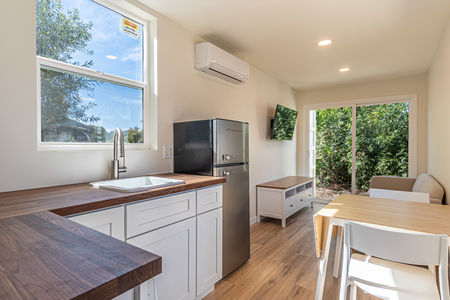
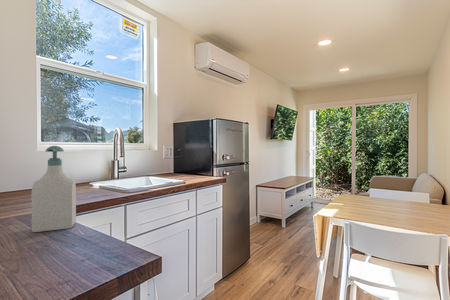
+ soap bottle (54, 186)
